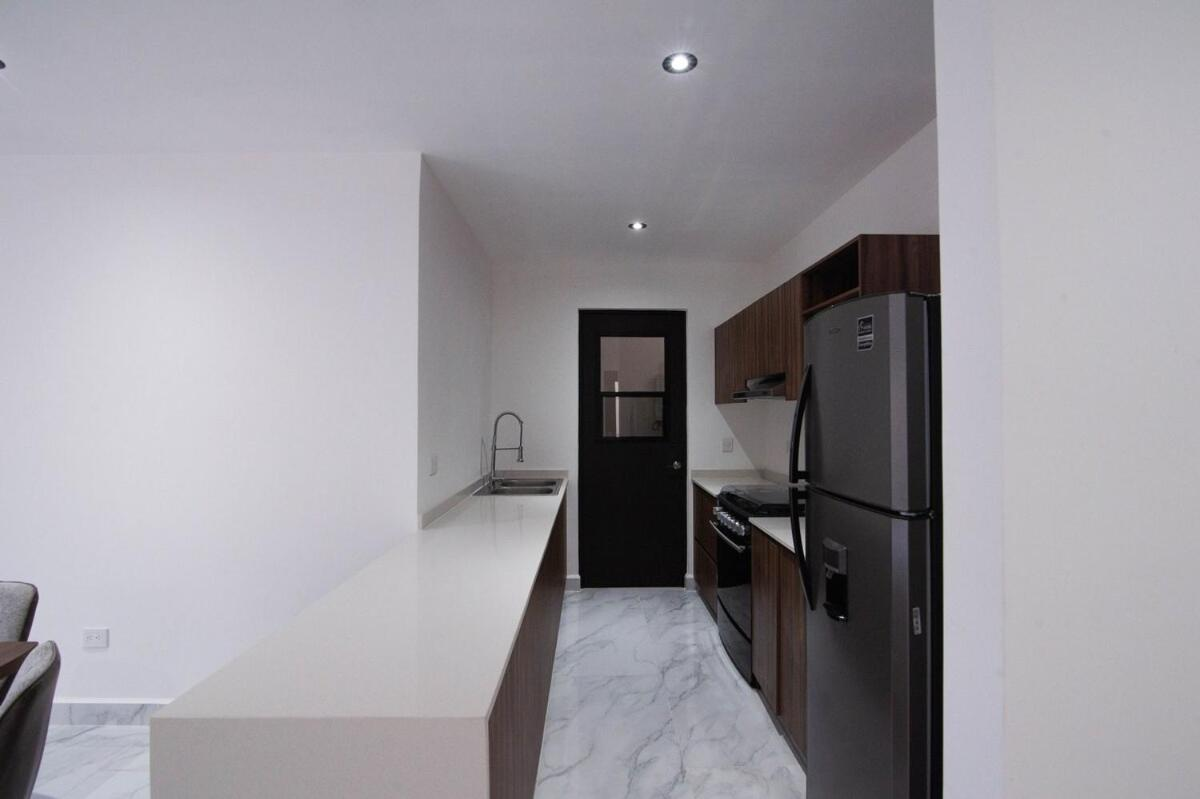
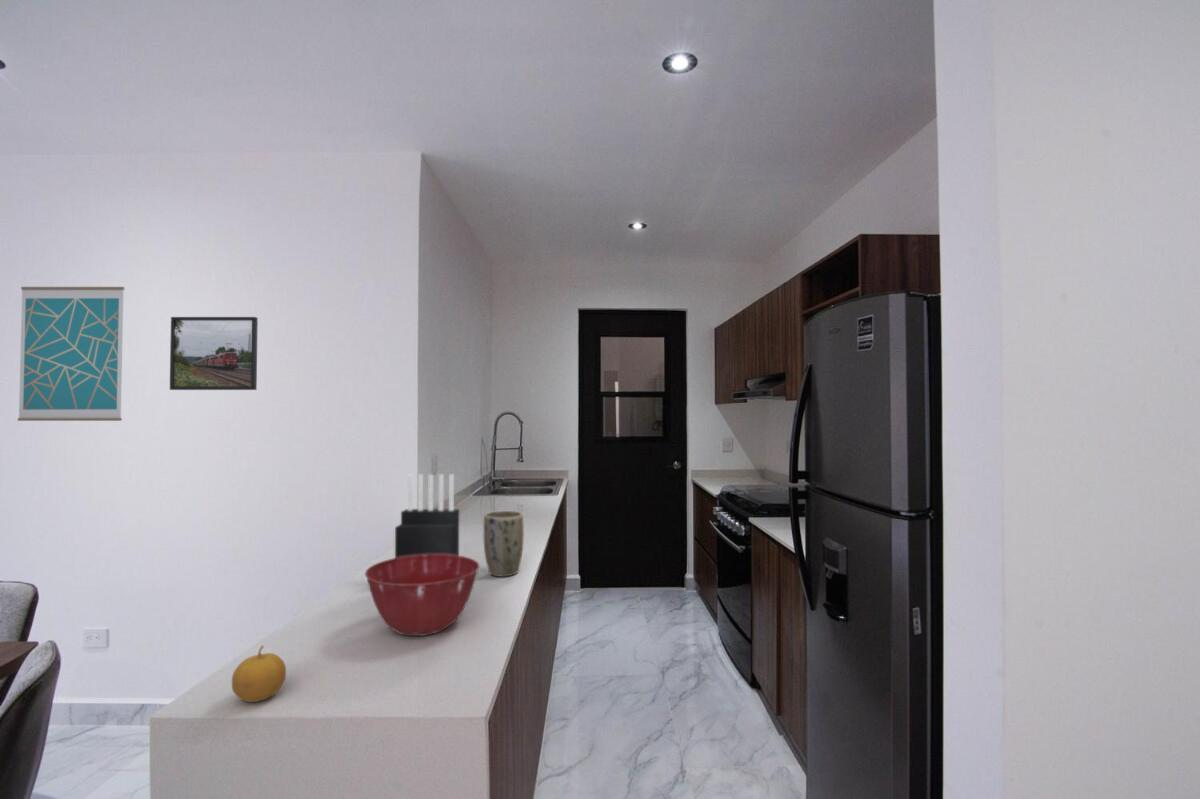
+ knife block (426, 530)
+ wall art (71, 353)
+ plant pot (503, 543)
+ mixing bowl (423, 596)
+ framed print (213, 353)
+ fruit (259, 671)
